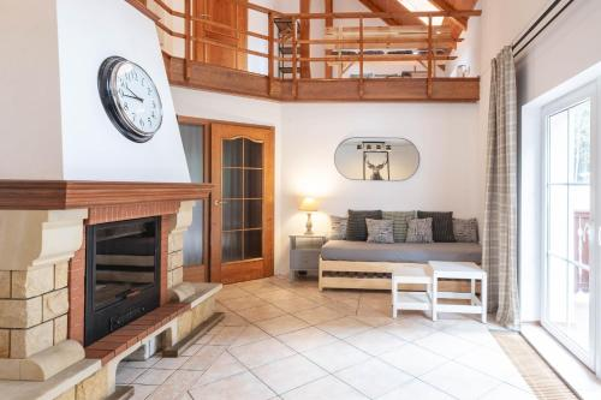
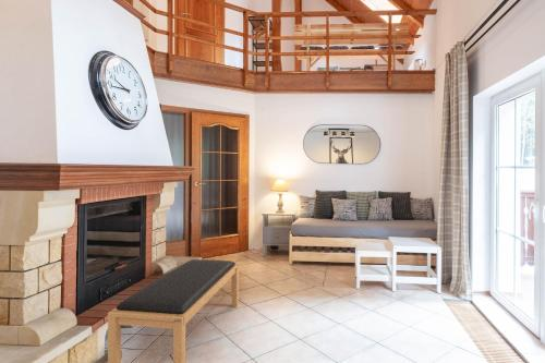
+ bench (187, 304)
